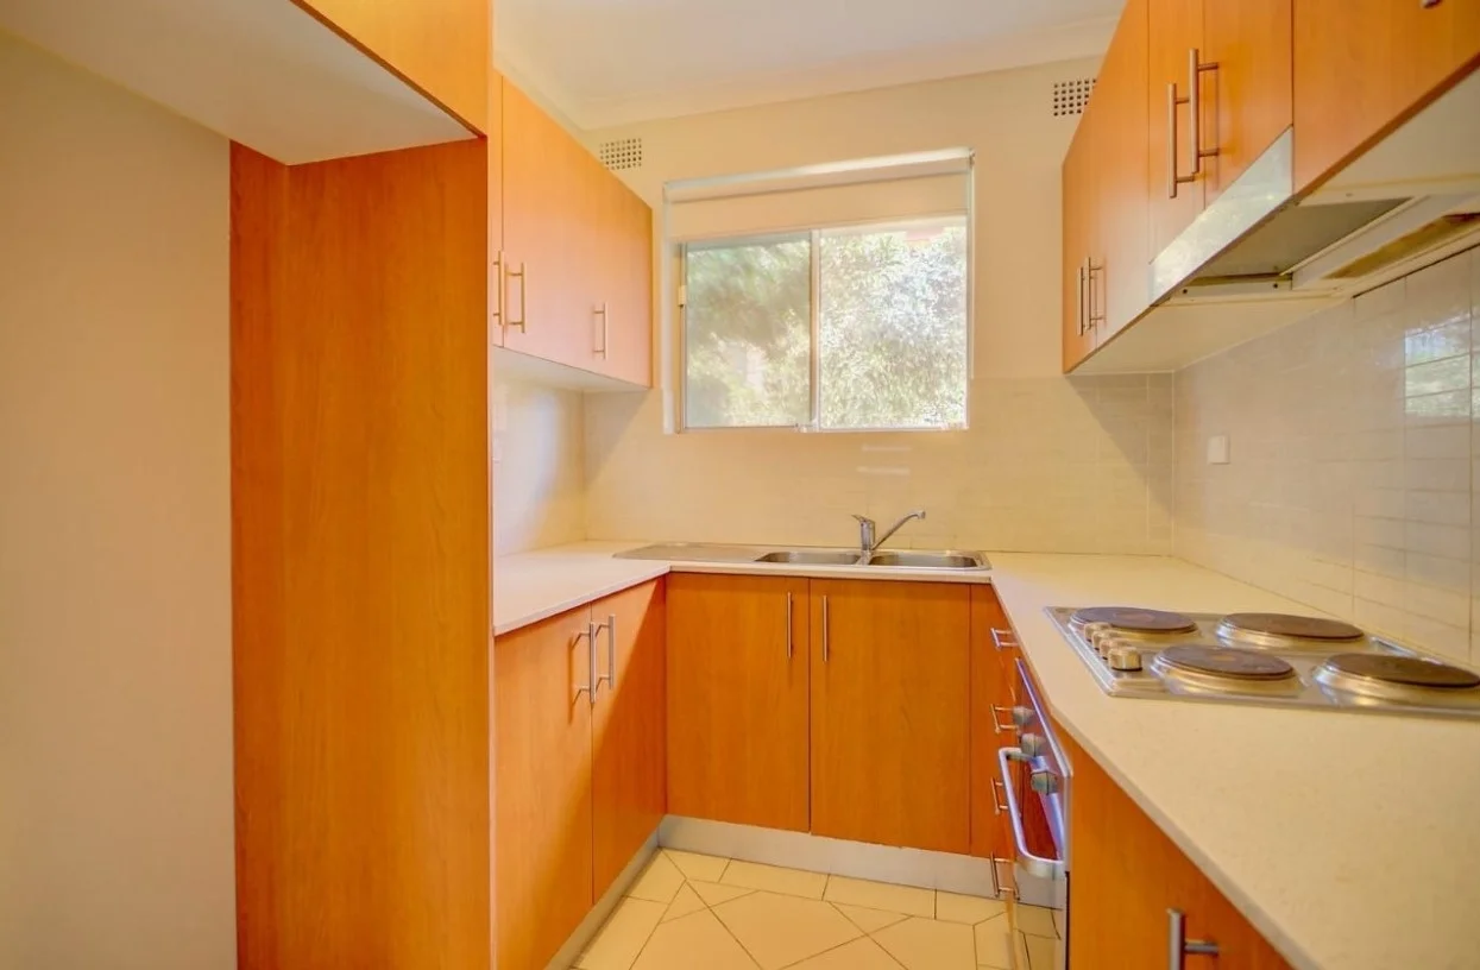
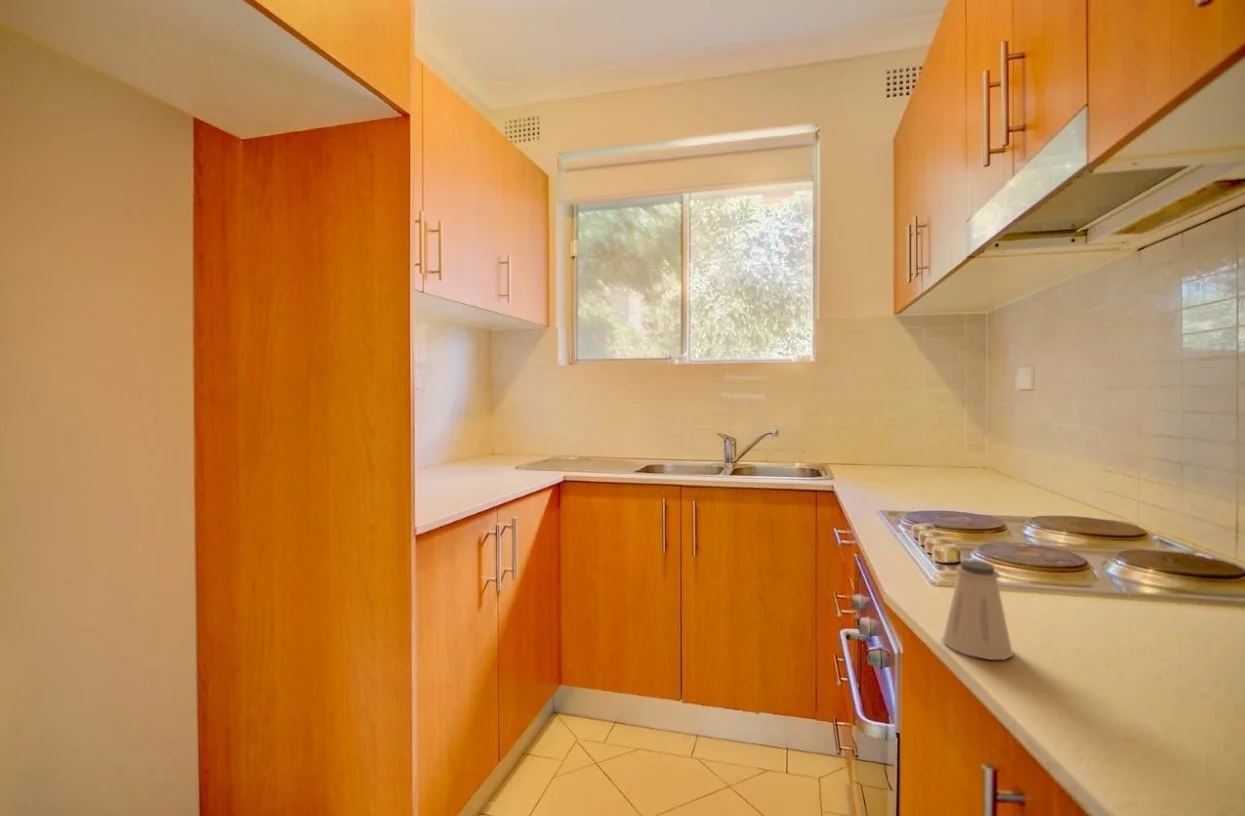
+ saltshaker (976, 605)
